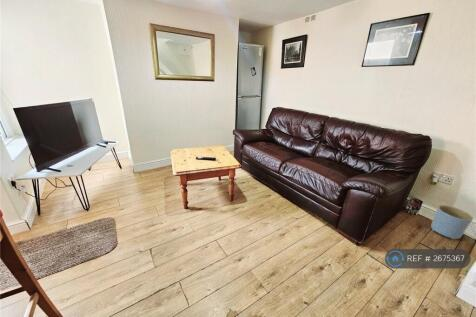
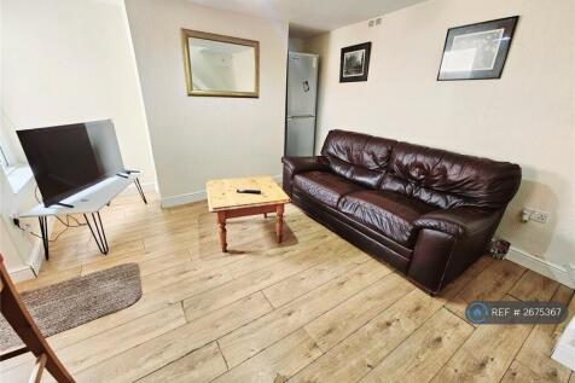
- planter (449, 222)
